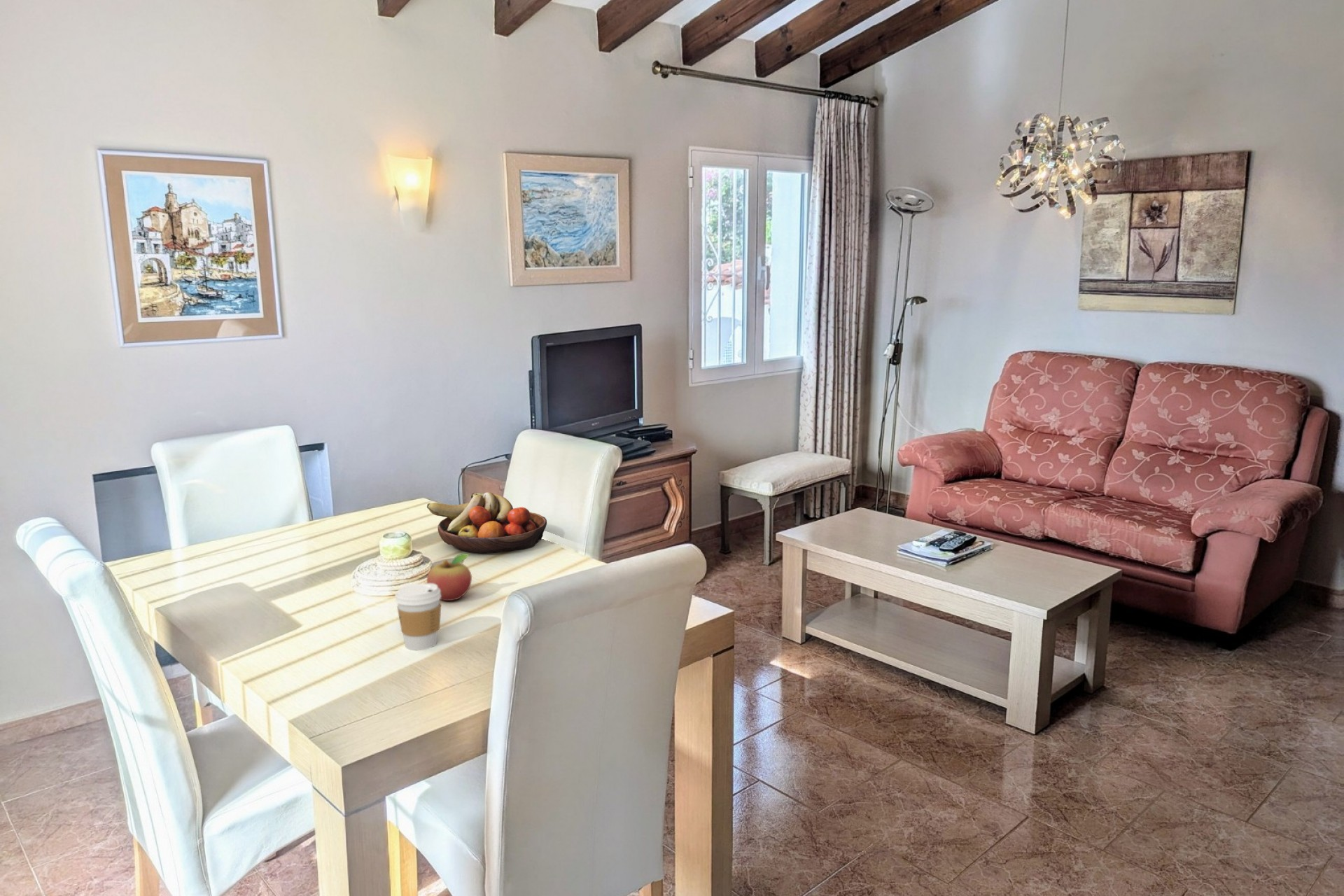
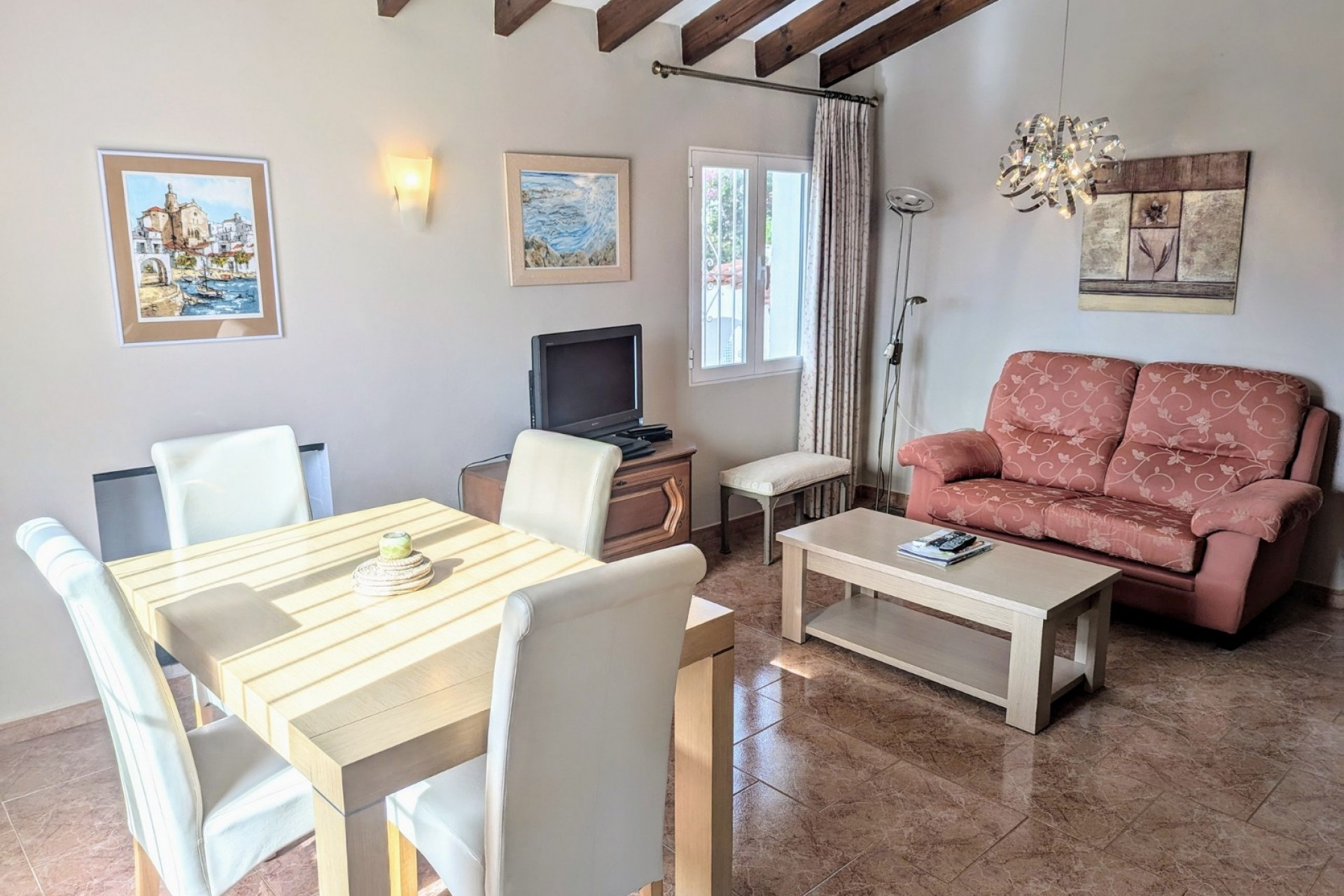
- coffee cup (419, 615)
- fruit (449, 576)
- fruit bowl (491, 519)
